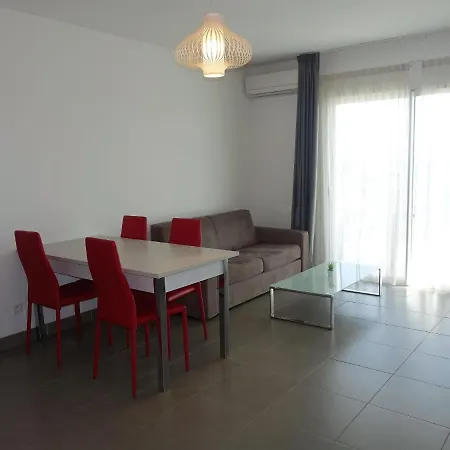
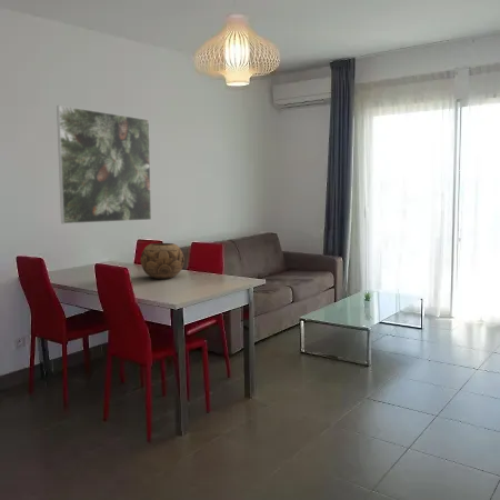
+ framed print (108, 168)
+ decorative bowl (162, 260)
